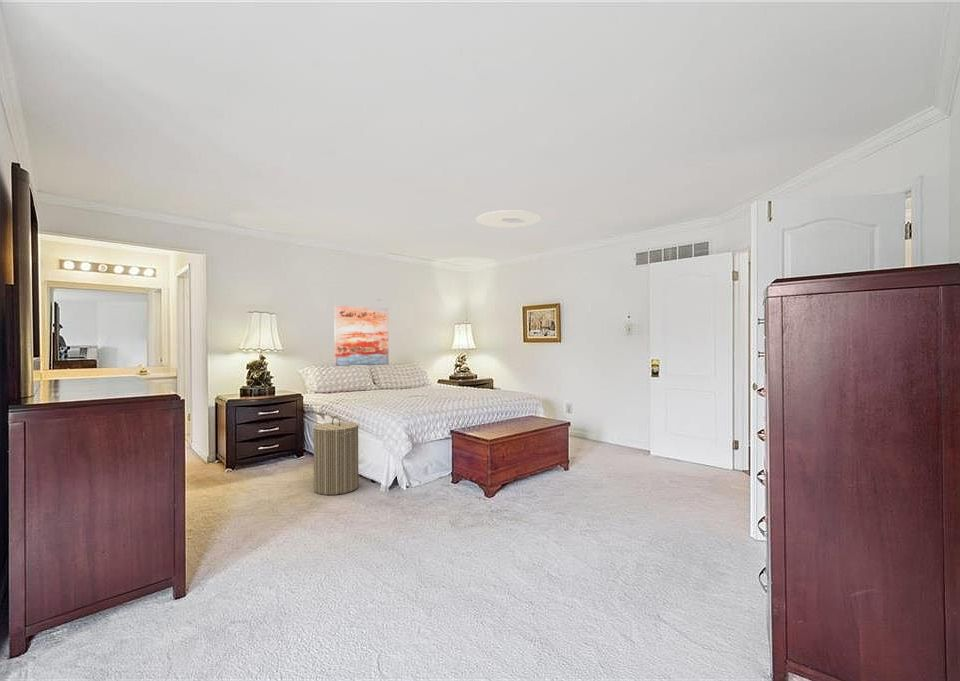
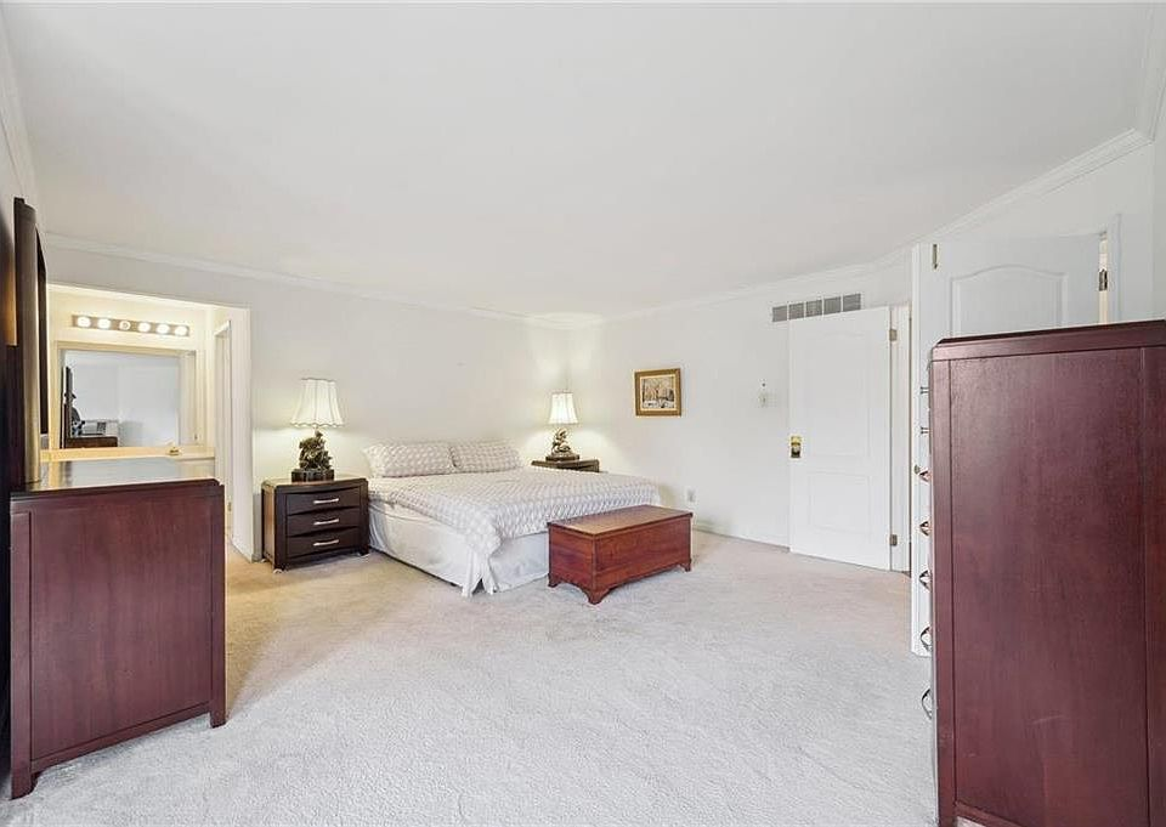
- wall art (362, 336)
- laundry hamper (336, 451)
- ceiling light (508, 216)
